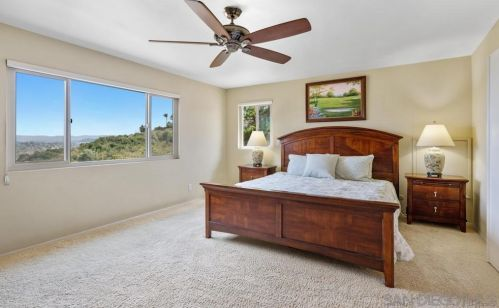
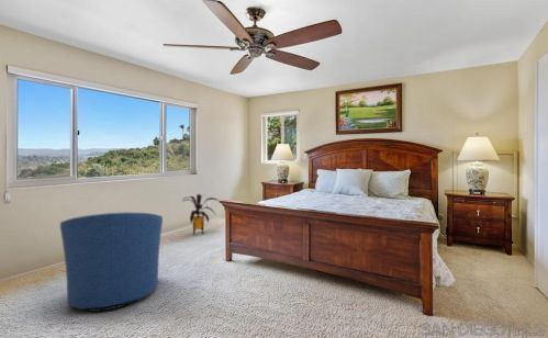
+ house plant (197, 213)
+ armchair (115, 250)
